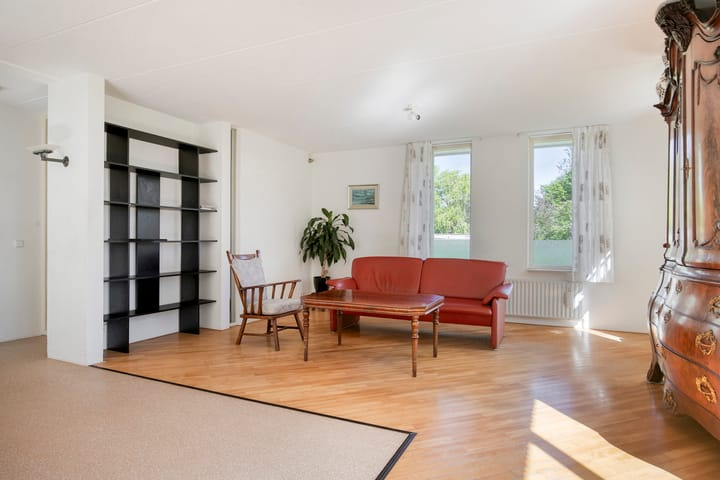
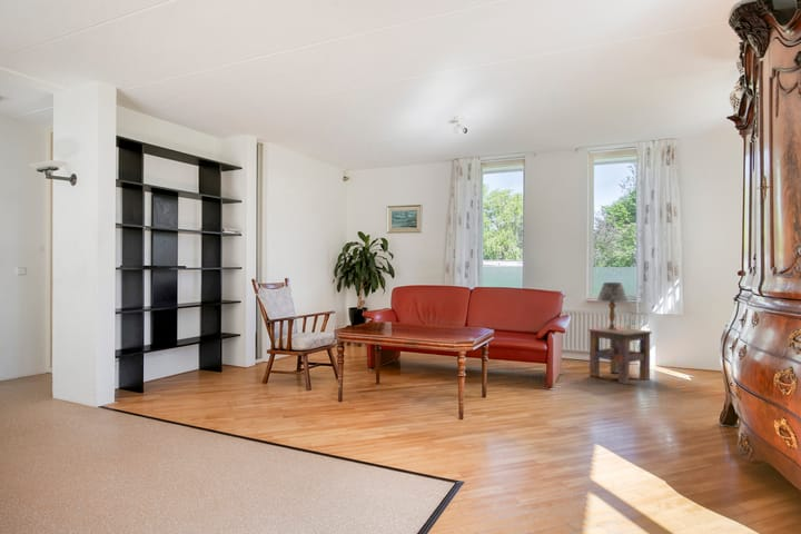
+ side table (619, 354)
+ table lamp (612, 305)
